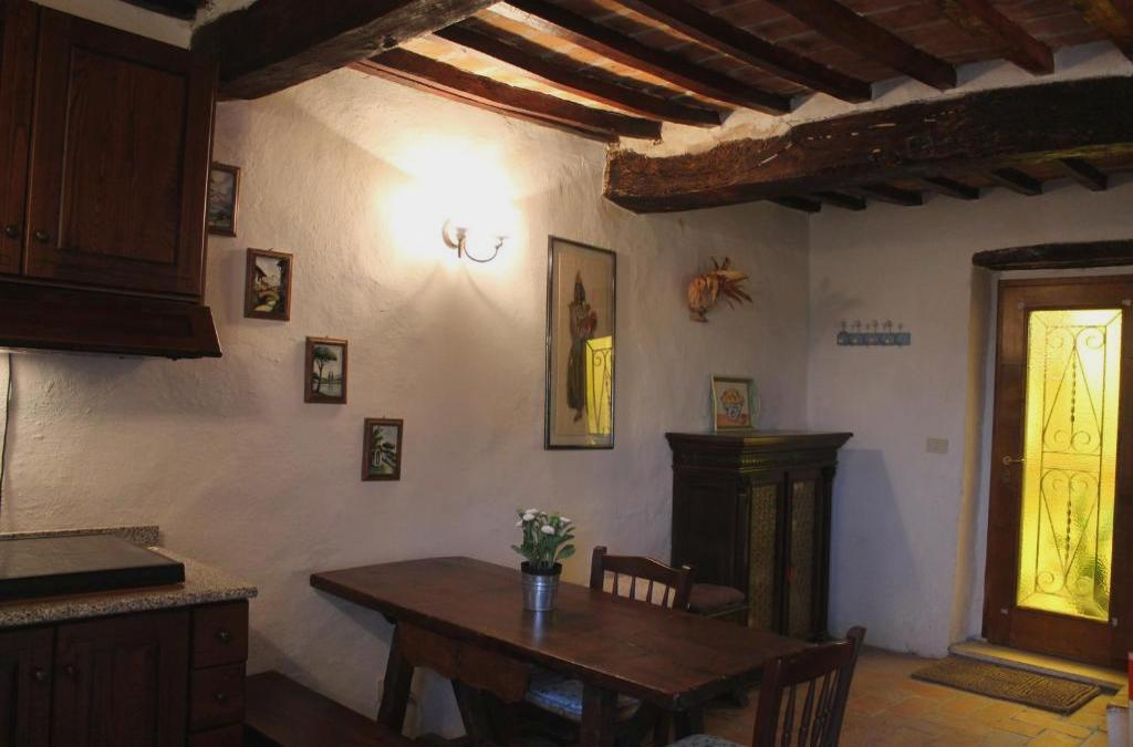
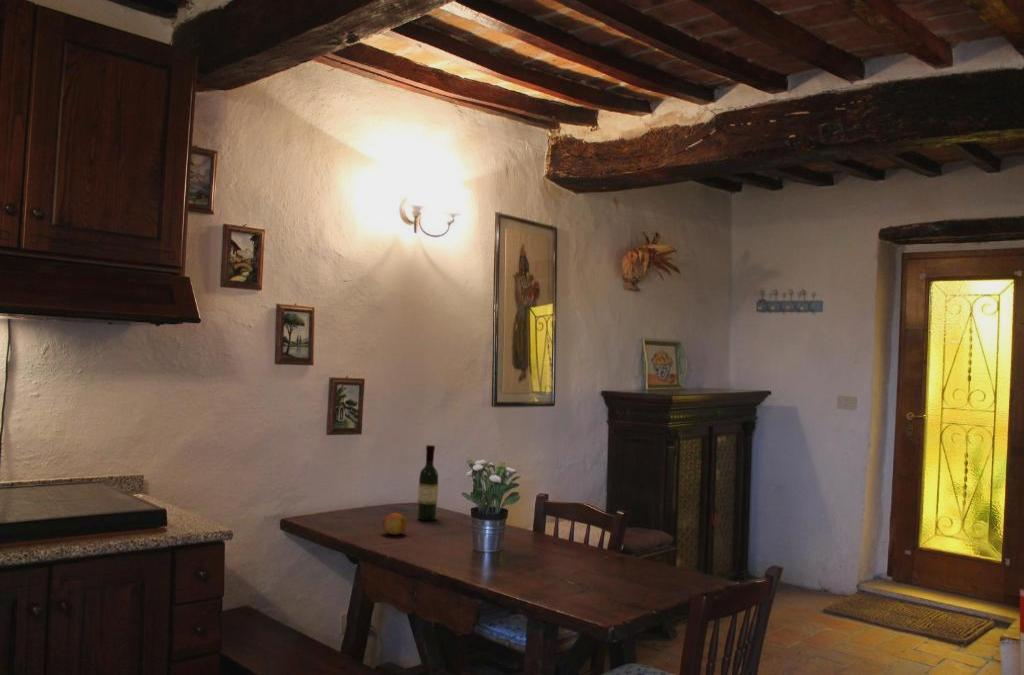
+ fruit (395, 523)
+ wine bottle (428, 482)
